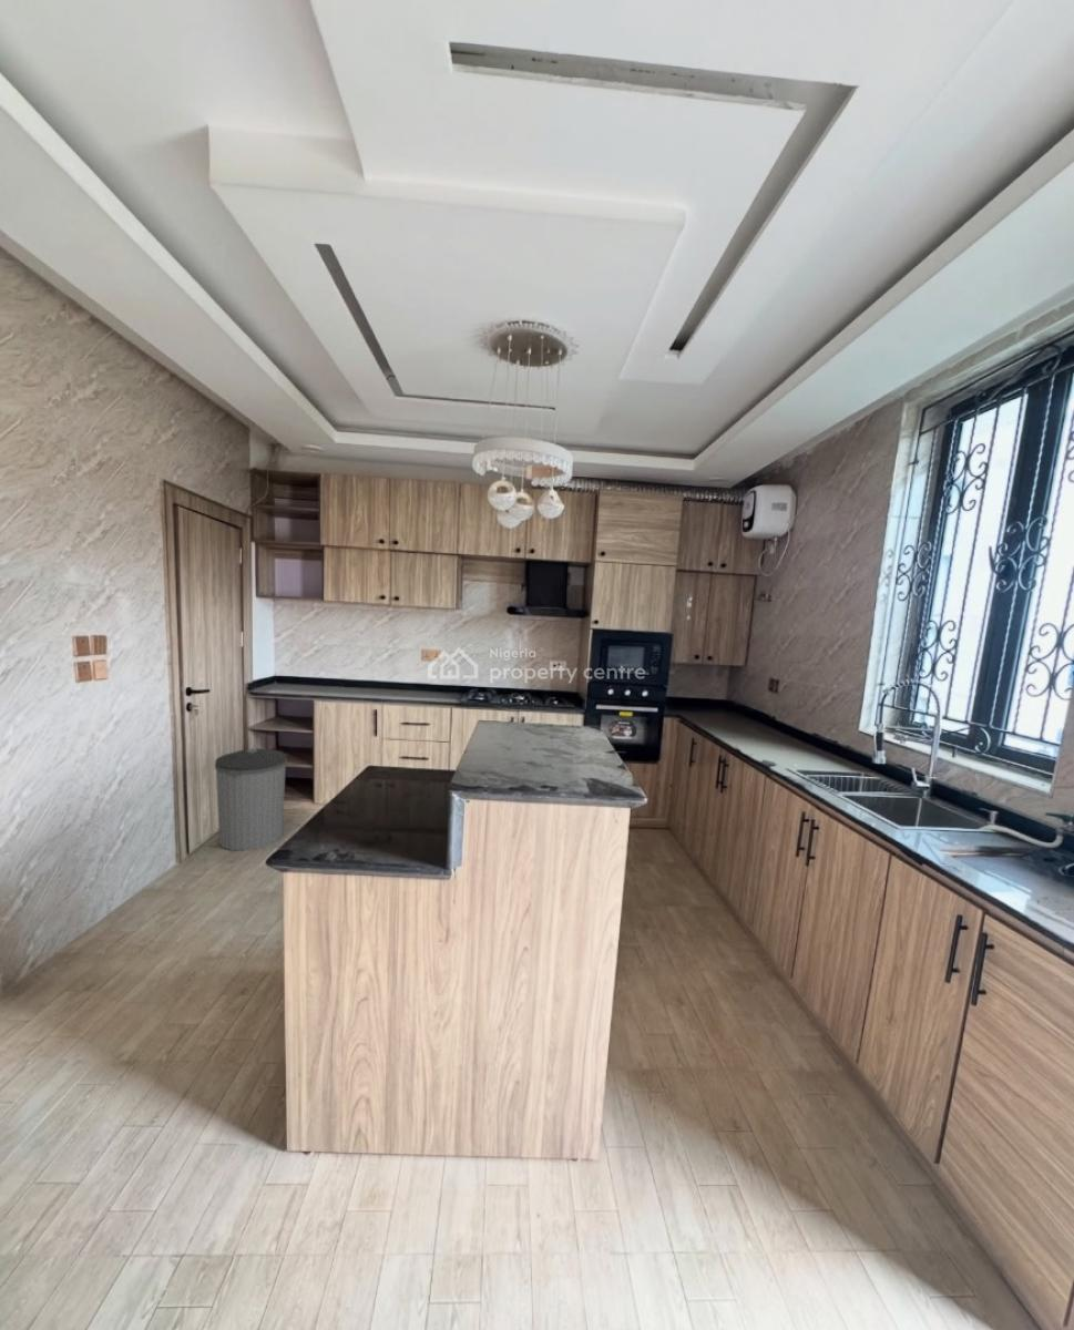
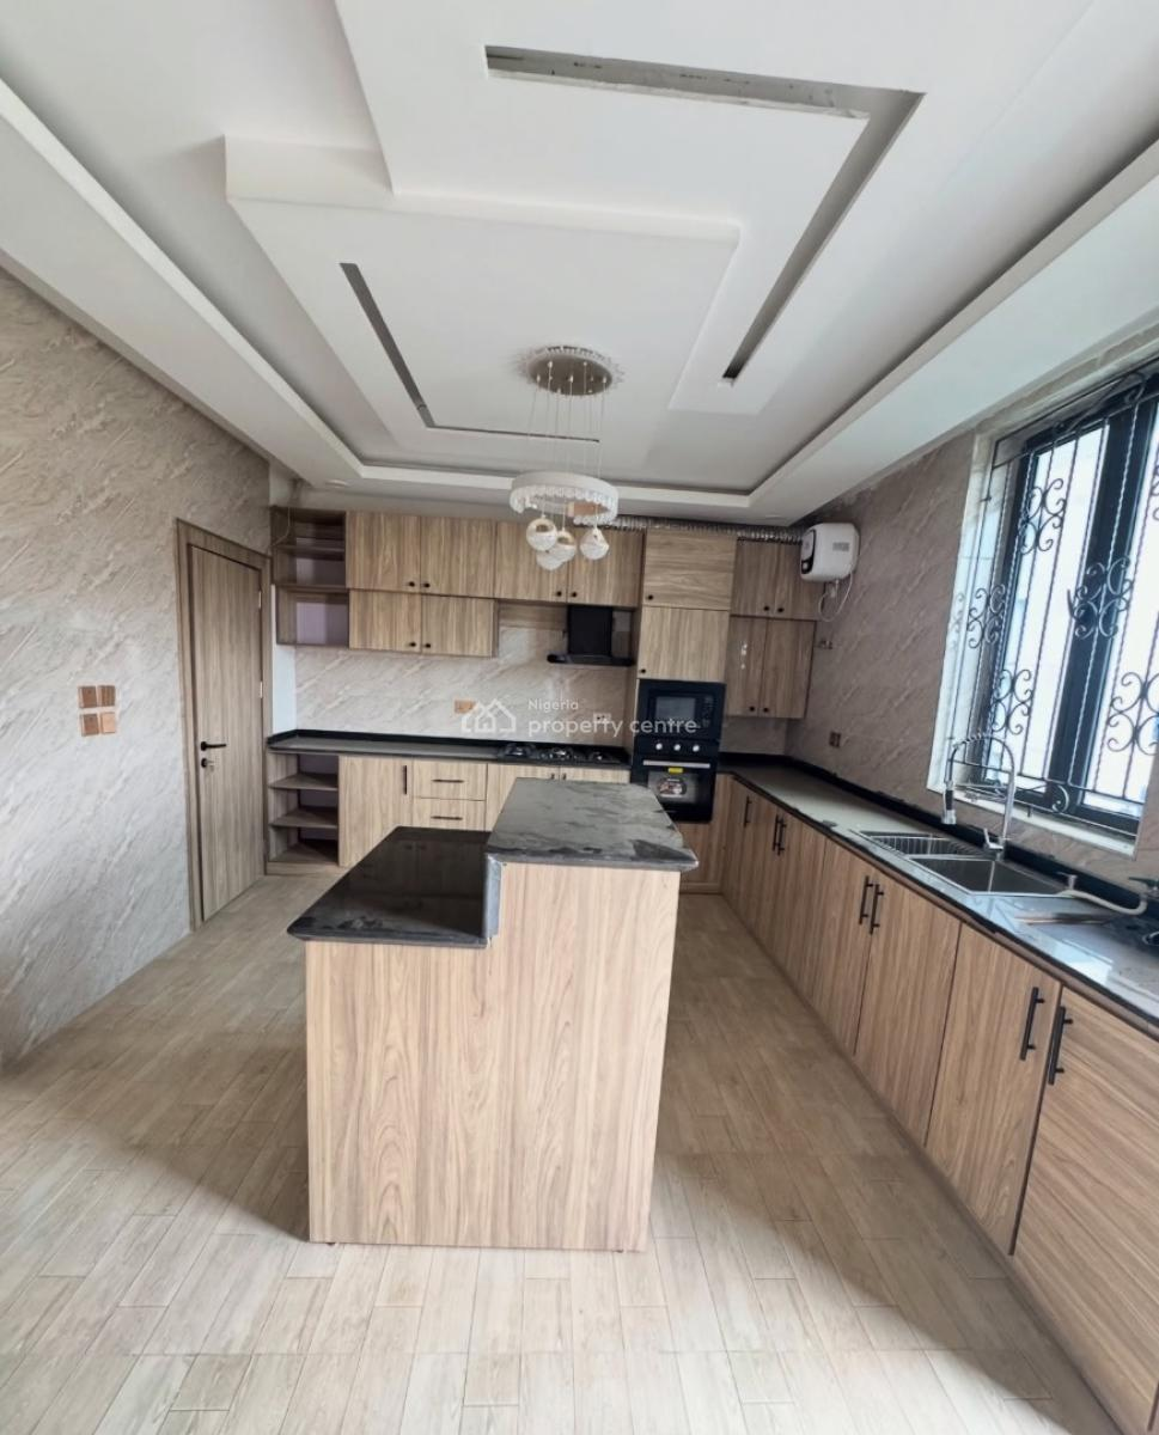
- trash can (252, 794)
